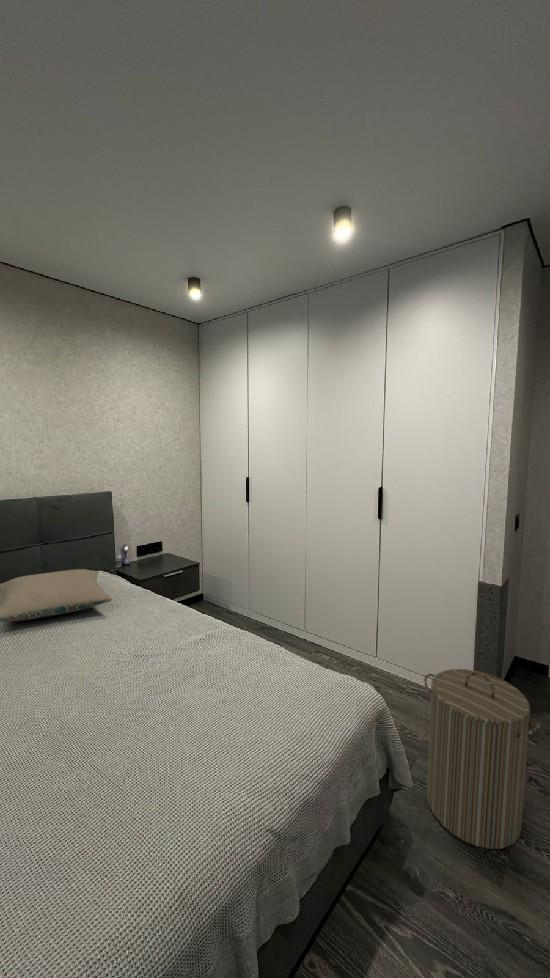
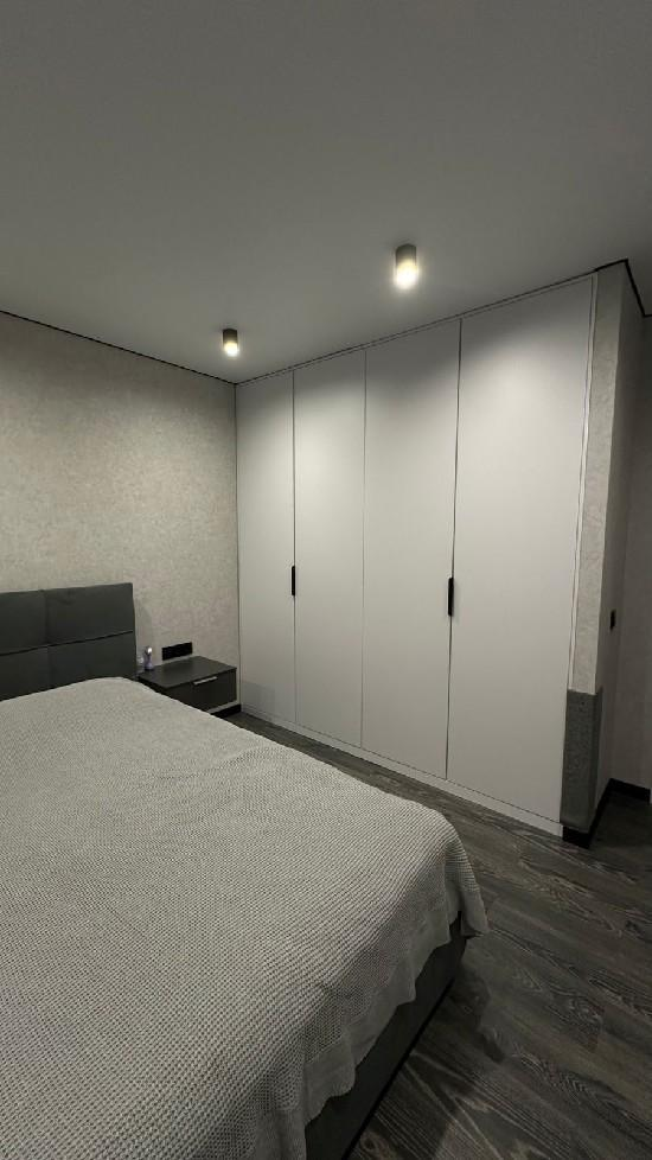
- laundry hamper (475, 742)
- pillow (51, 592)
